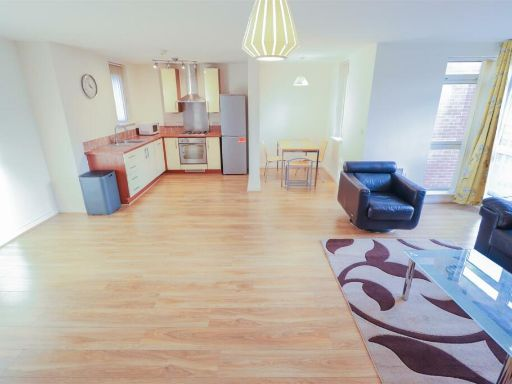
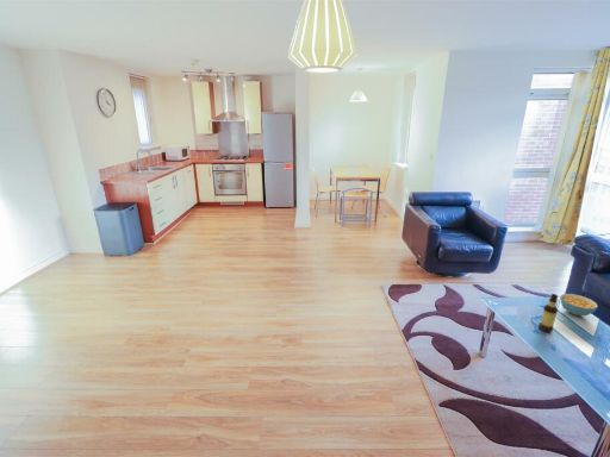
+ bottle (549, 312)
+ cereal bowl (577, 306)
